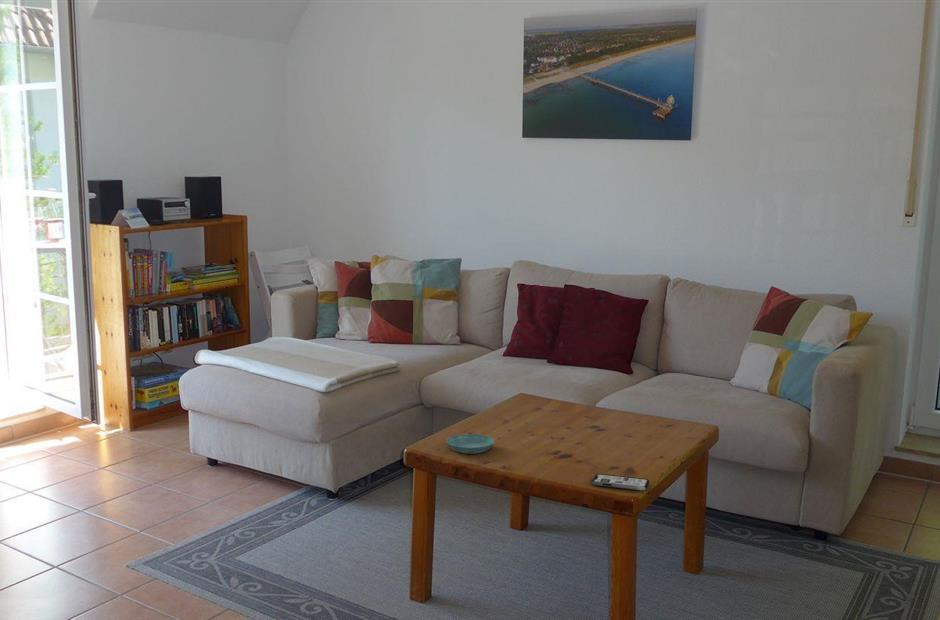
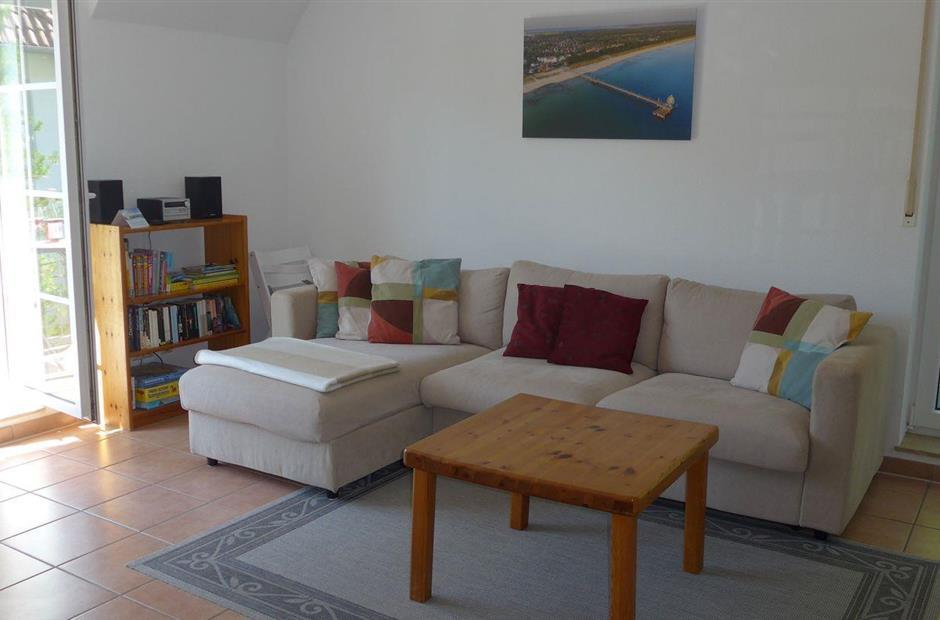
- phone case (620, 482)
- saucer (470, 444)
